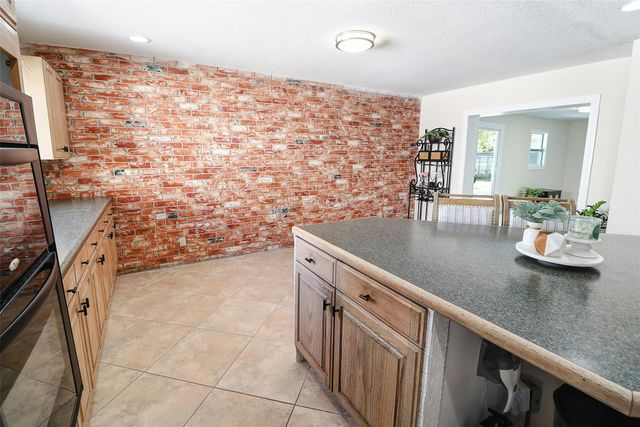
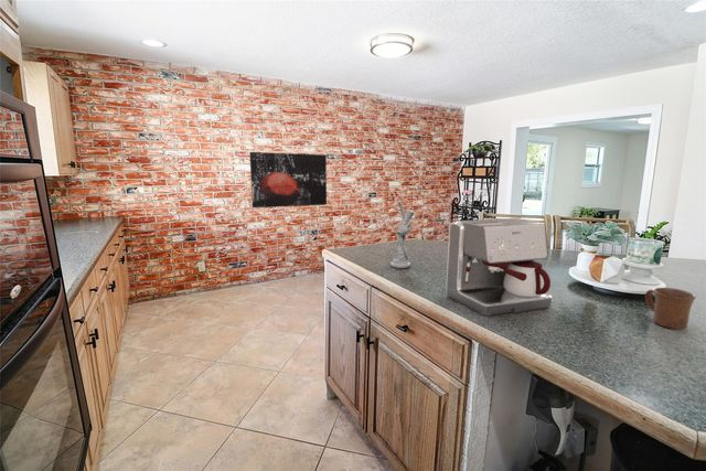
+ mug (666, 306)
+ wall art (290, 180)
+ coffee maker (499, 261)
+ utensil holder (402, 233)
